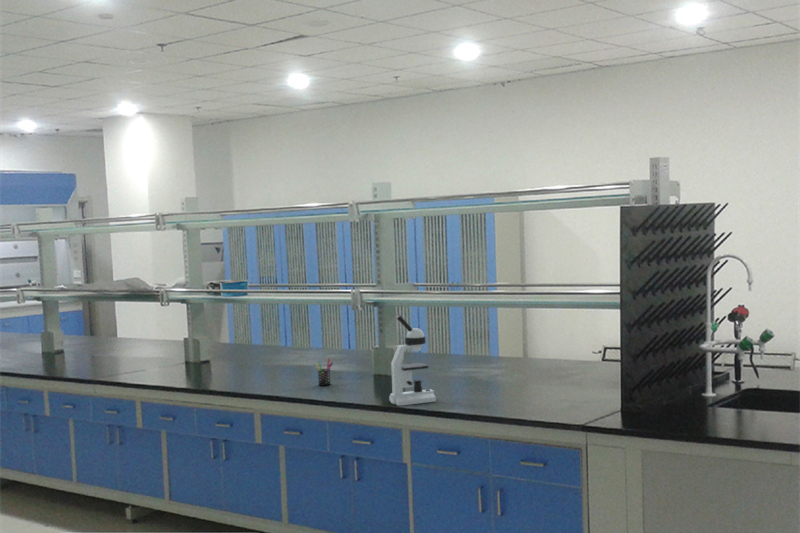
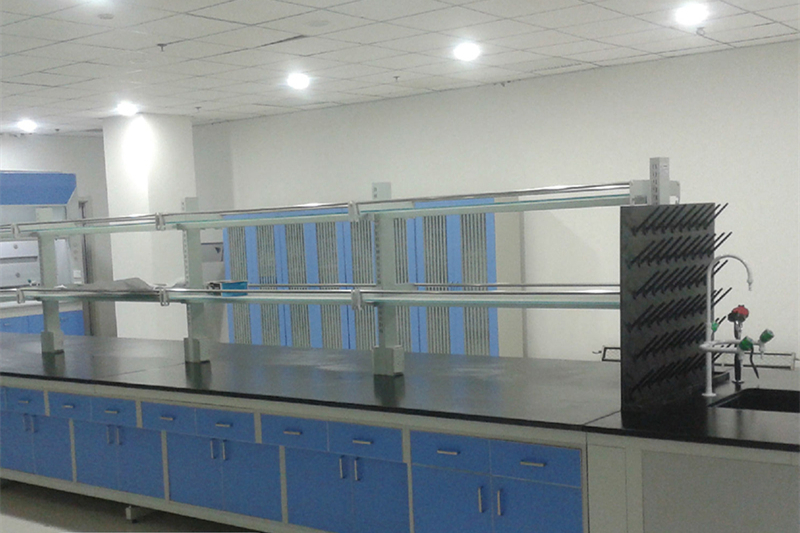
- microscope (412, 363)
- pen holder (323, 371)
